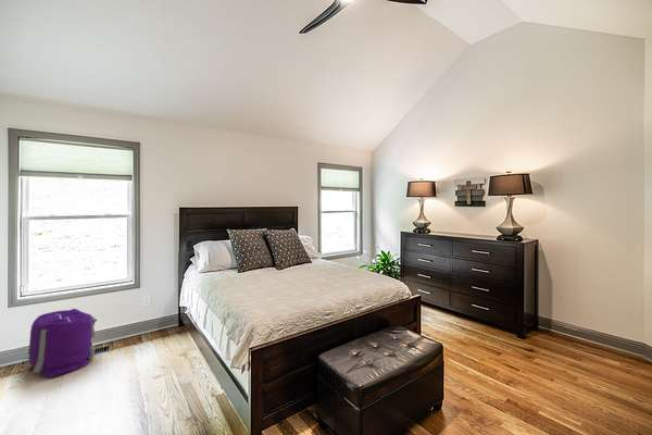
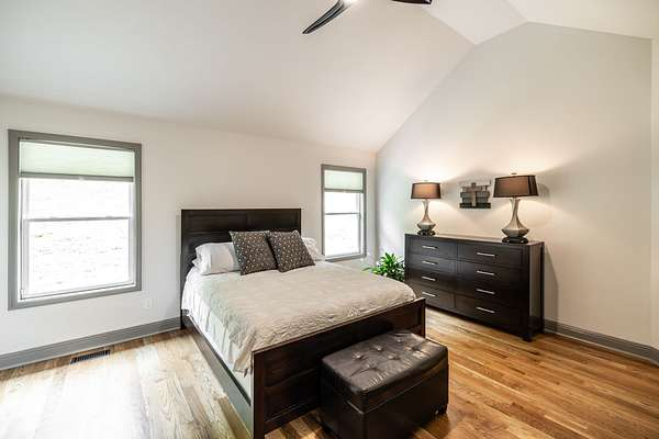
- backpack (61, 338)
